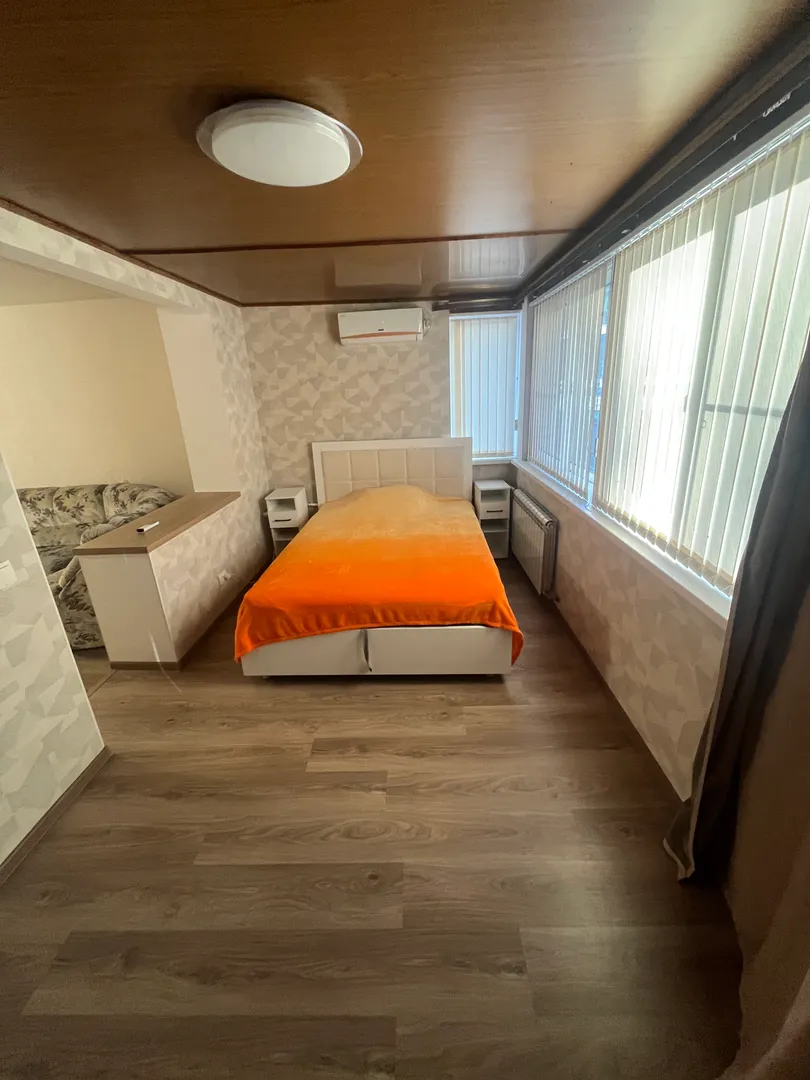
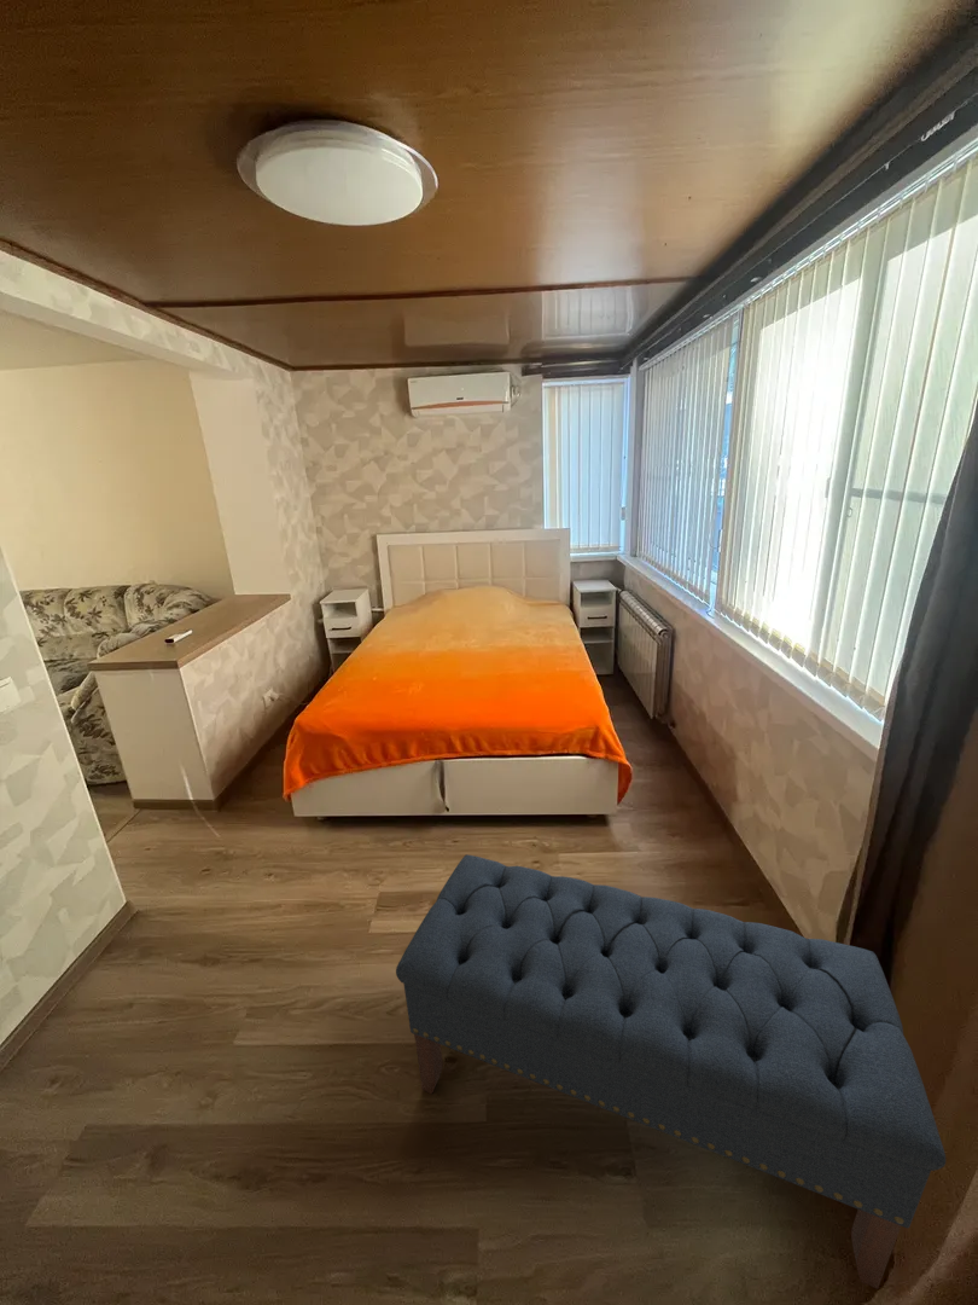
+ bench (629, 1022)
